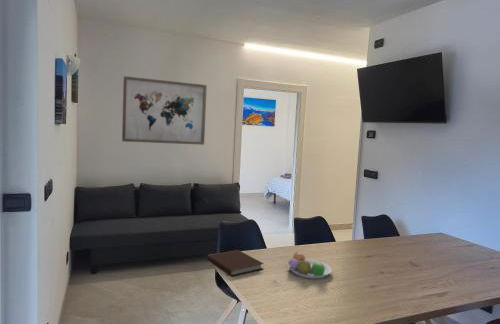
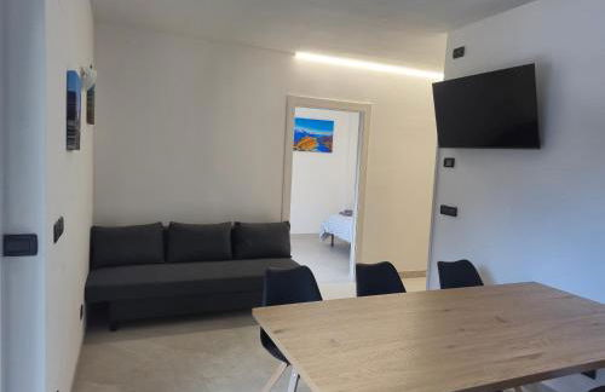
- notebook (234, 262)
- wall art (165, 112)
- fruit bowl (310, 263)
